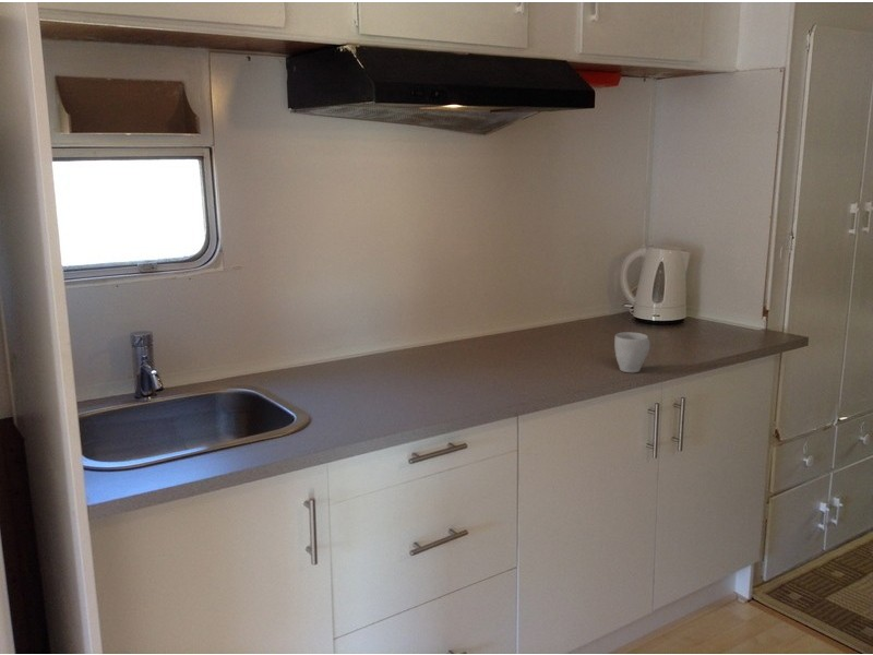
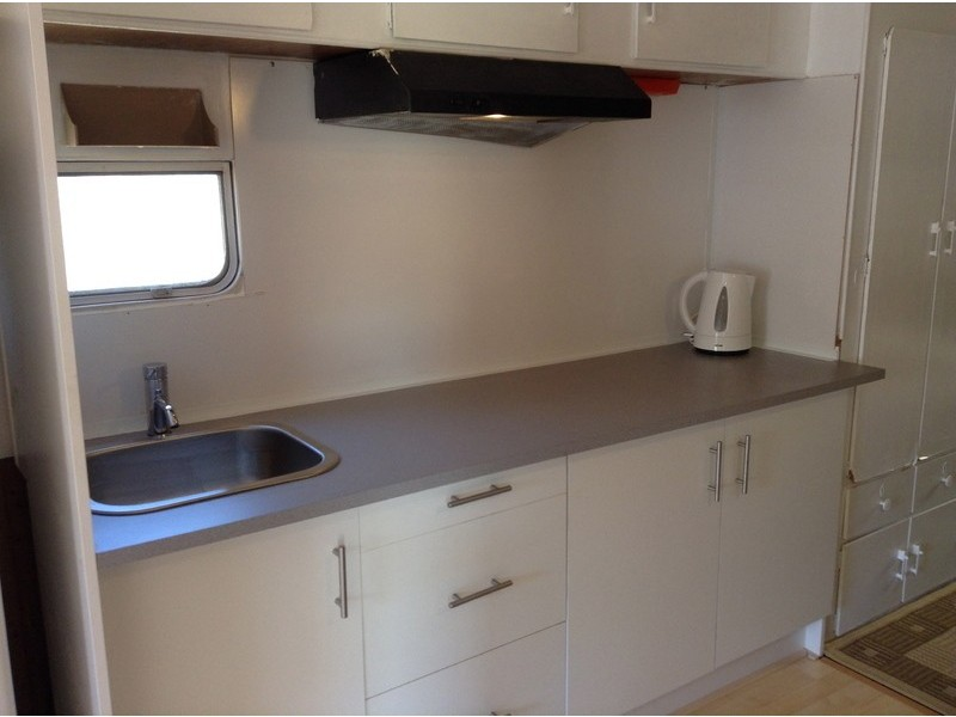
- mug (634, 352)
